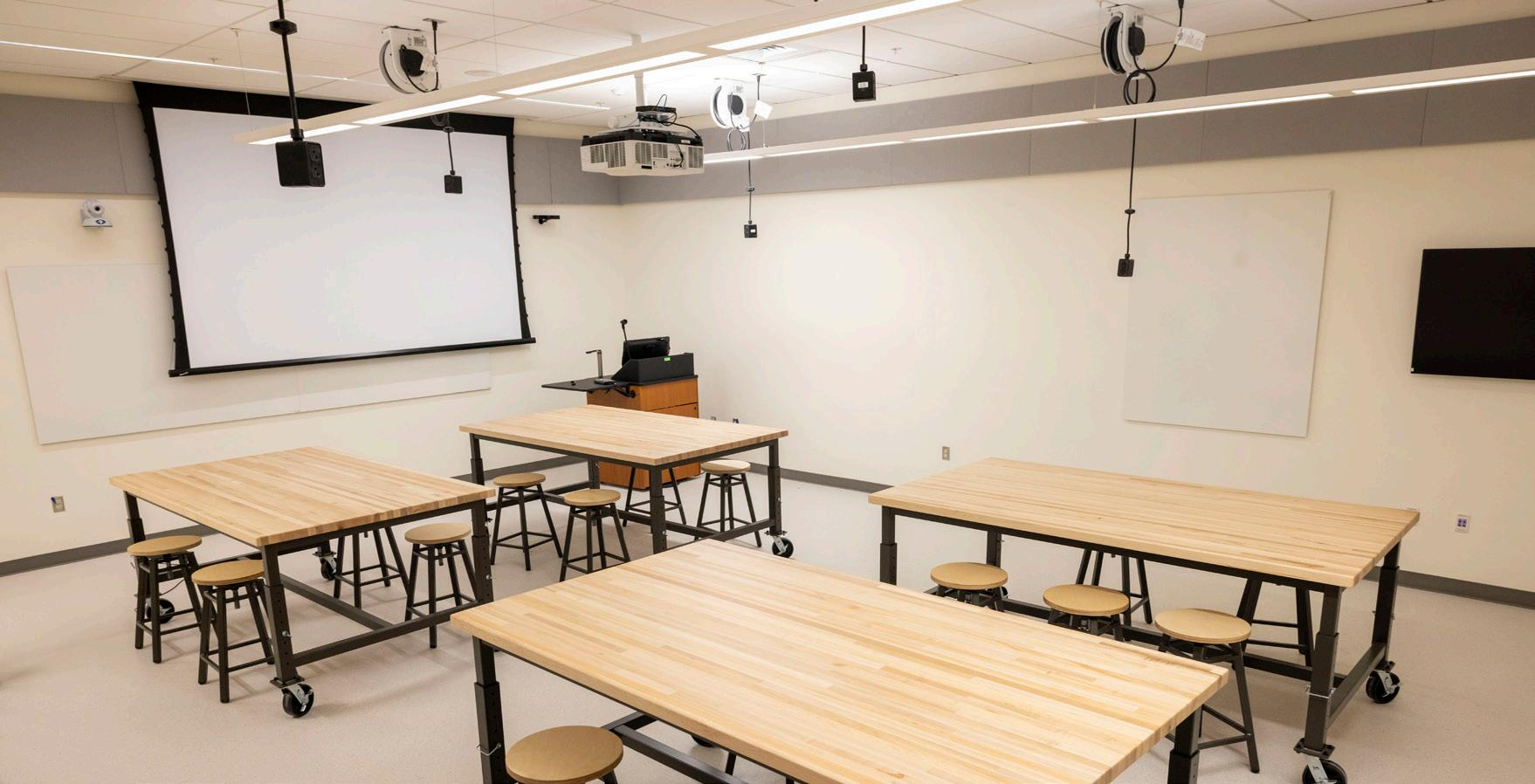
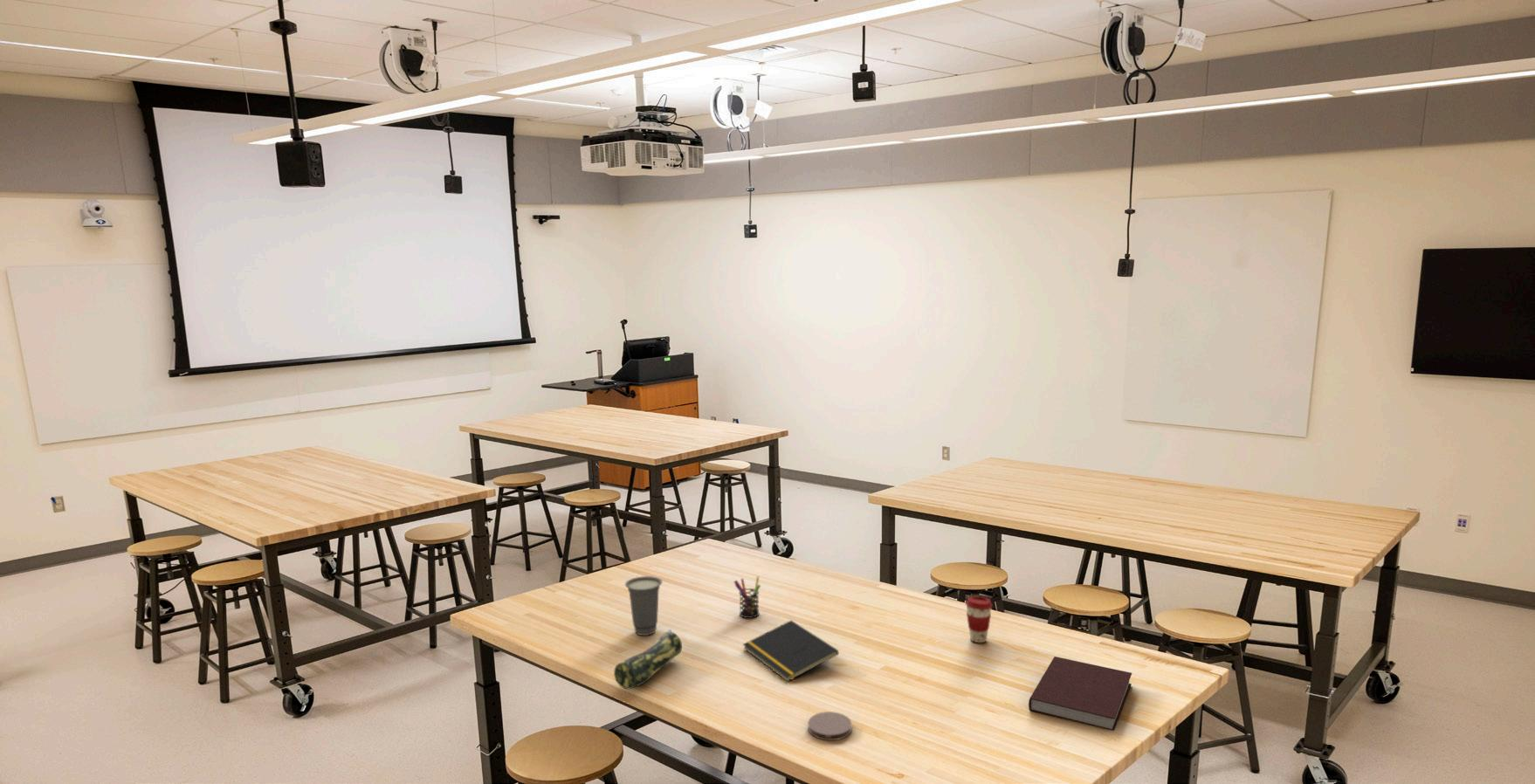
+ coaster (829, 726)
+ notebook (1081, 691)
+ pen holder (750, 595)
+ notepad (789, 649)
+ coffee cup (978, 619)
+ cup (644, 607)
+ pencil case (650, 659)
